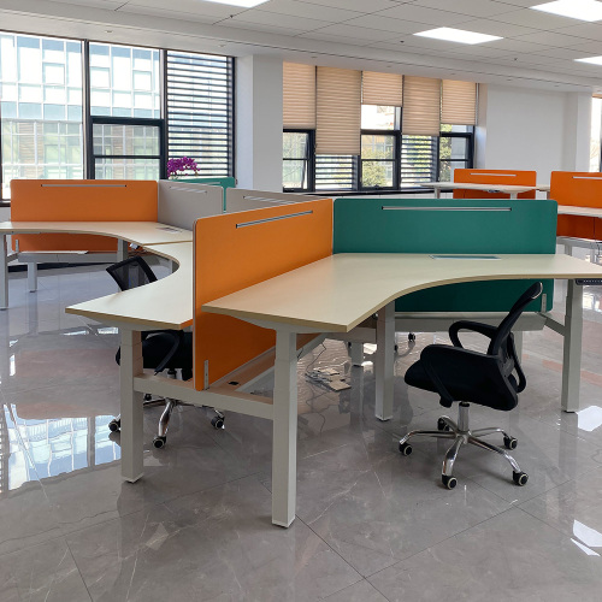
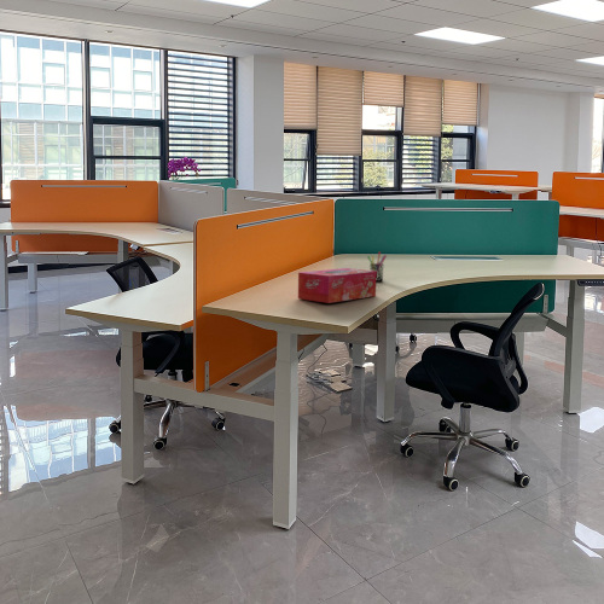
+ tissue box (337, 284)
+ pen holder (374, 266)
